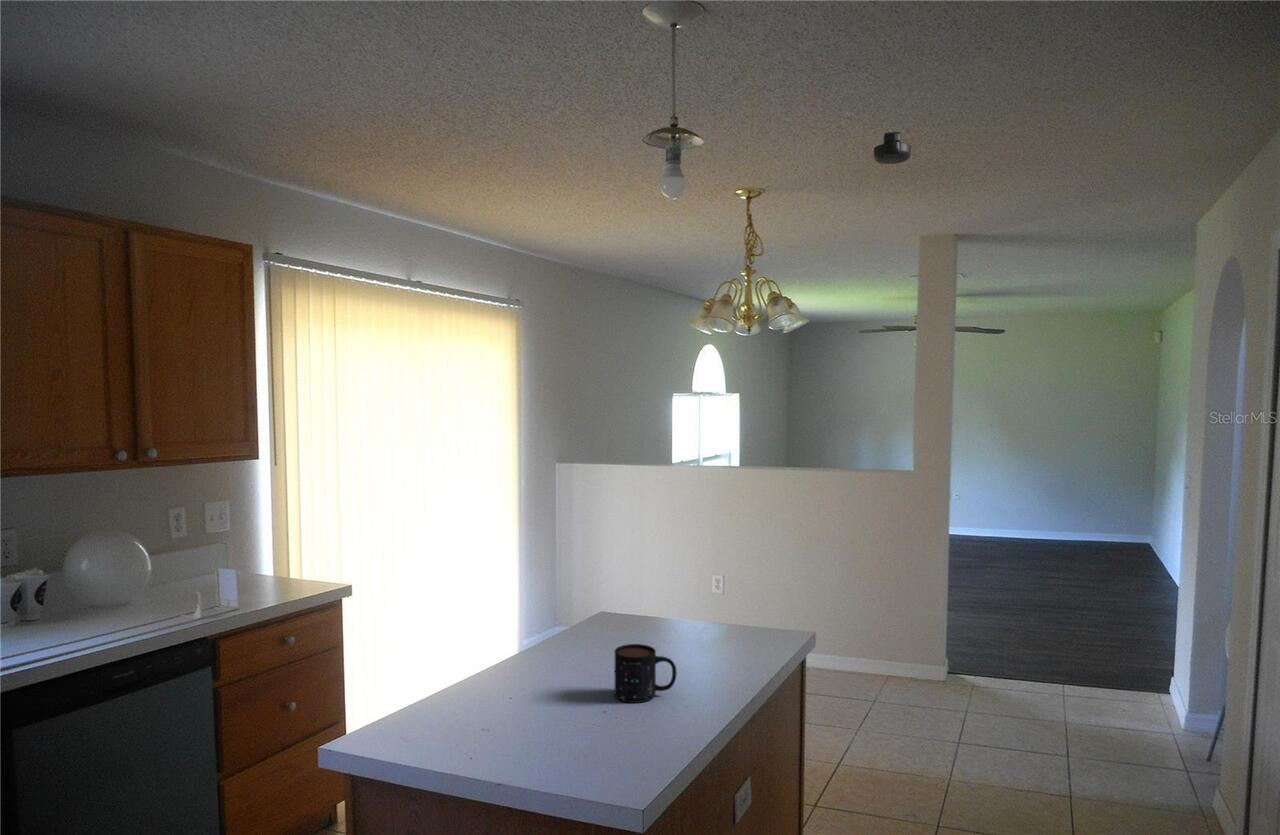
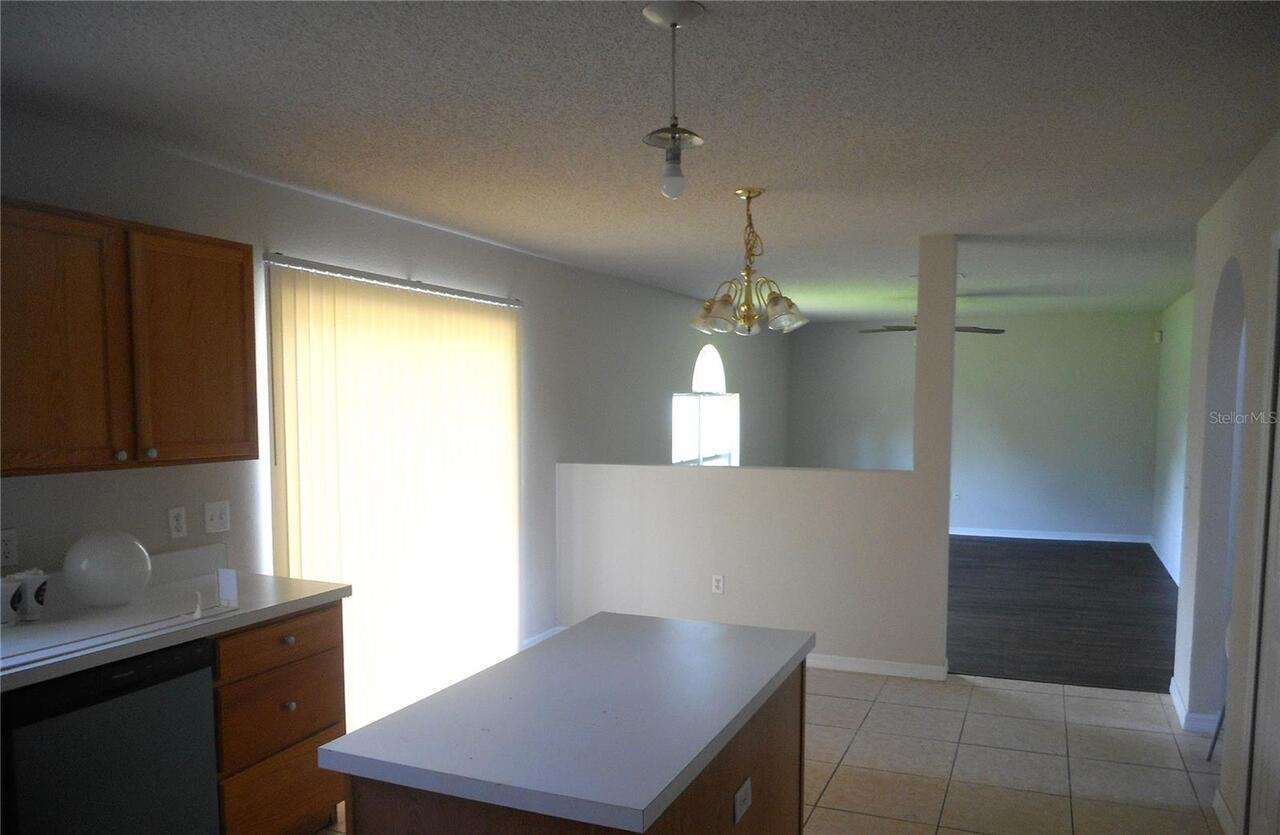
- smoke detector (892, 146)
- mug (645, 672)
